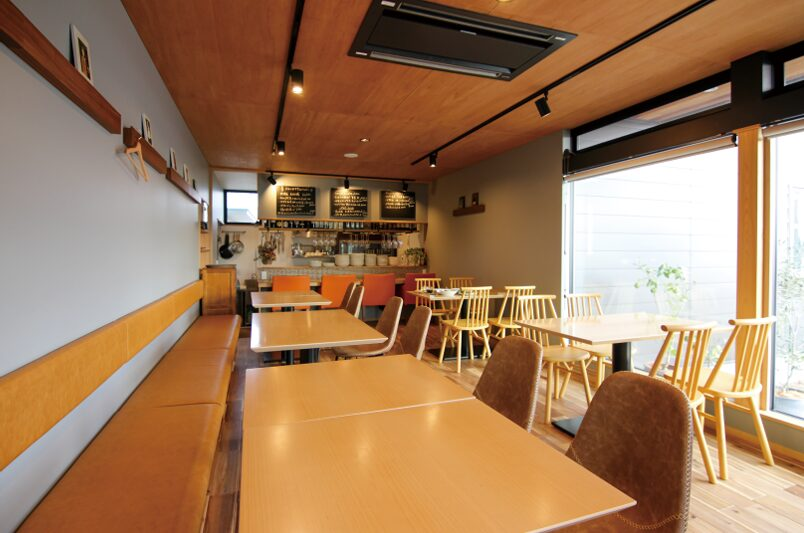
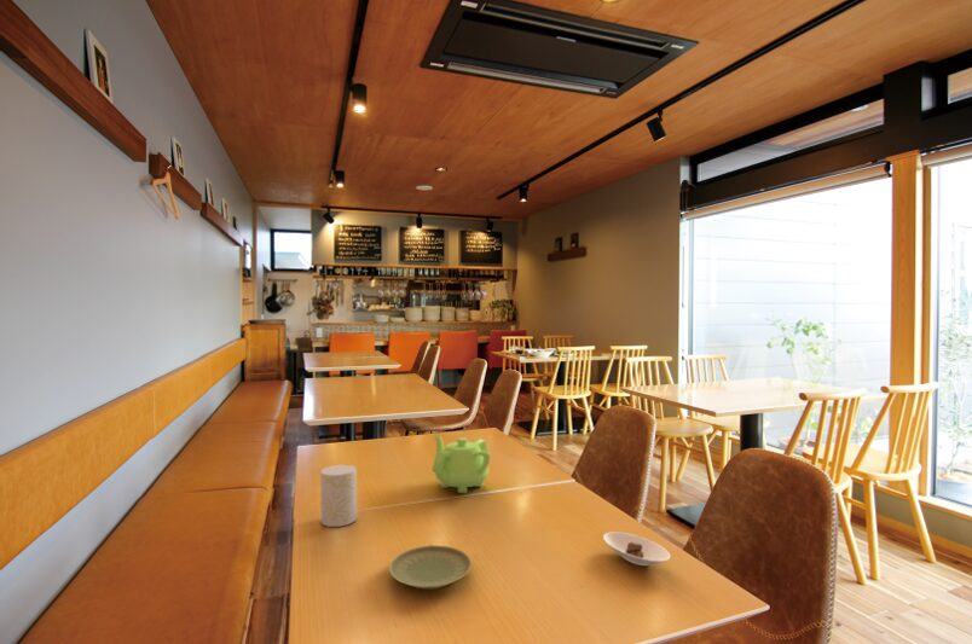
+ plate (430, 569)
+ cup (339, 494)
+ saucer (635, 550)
+ teapot (459, 462)
